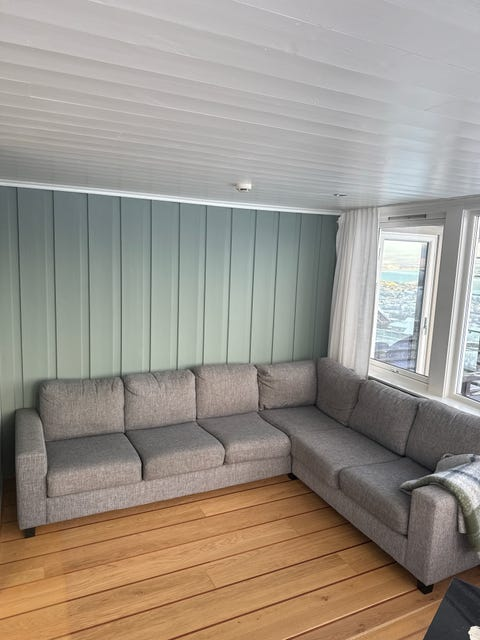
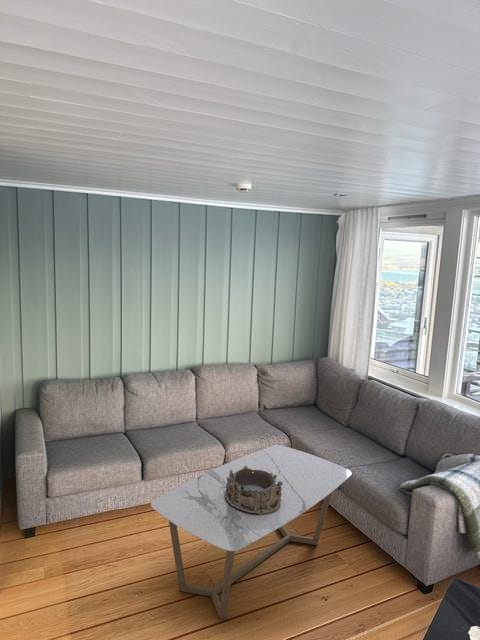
+ coffee table (257, 525)
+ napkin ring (253, 484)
